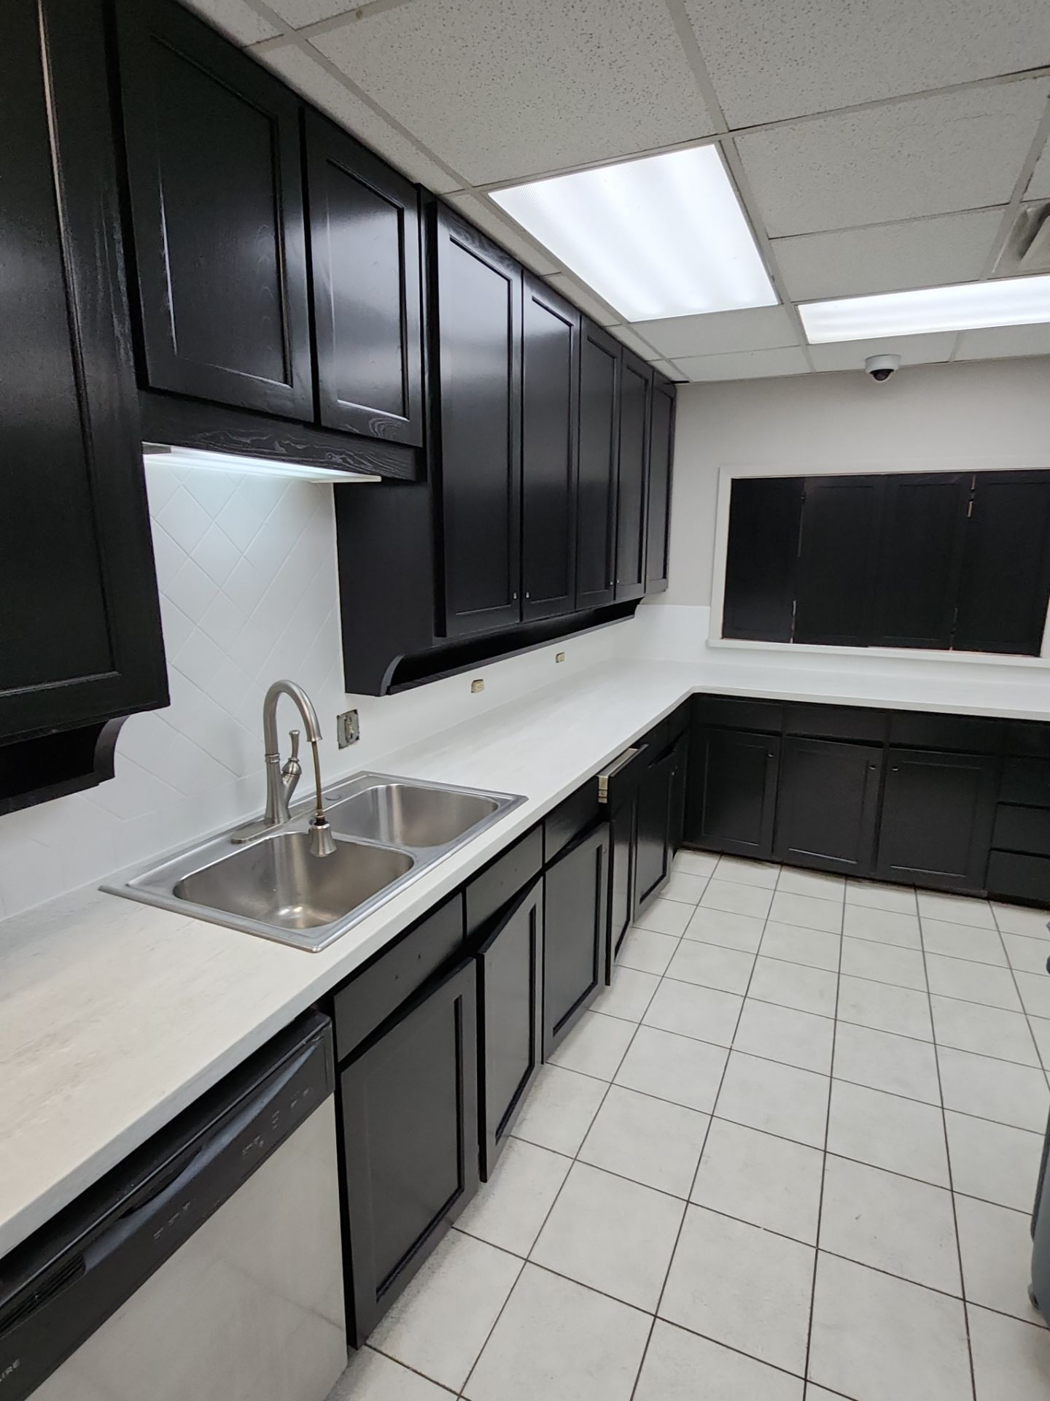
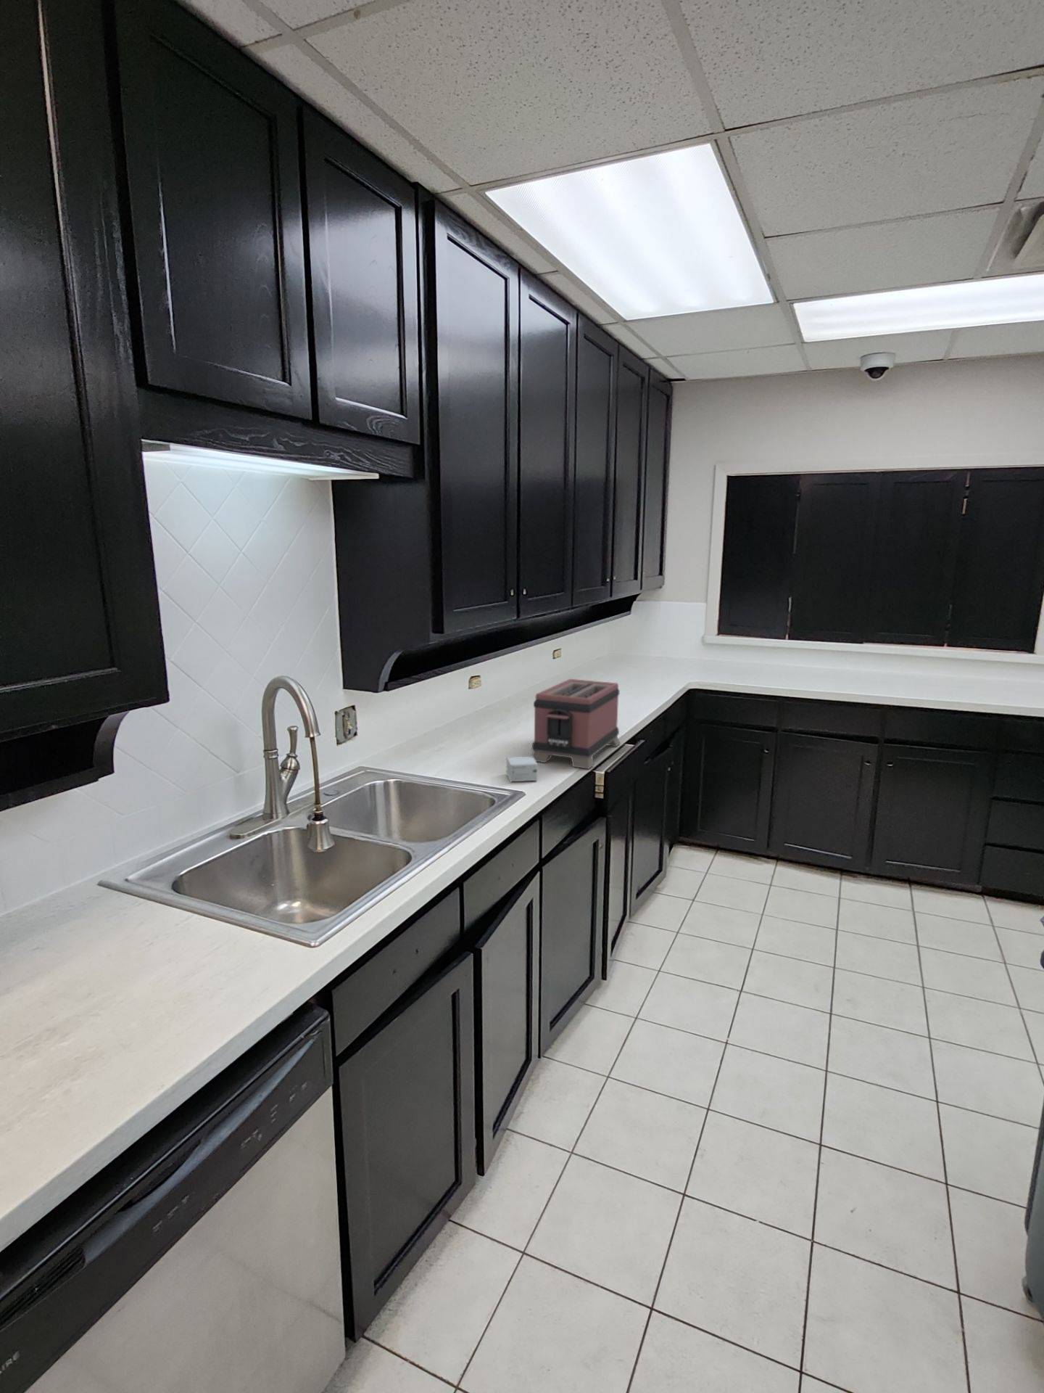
+ small box (521, 768)
+ toaster (576, 721)
